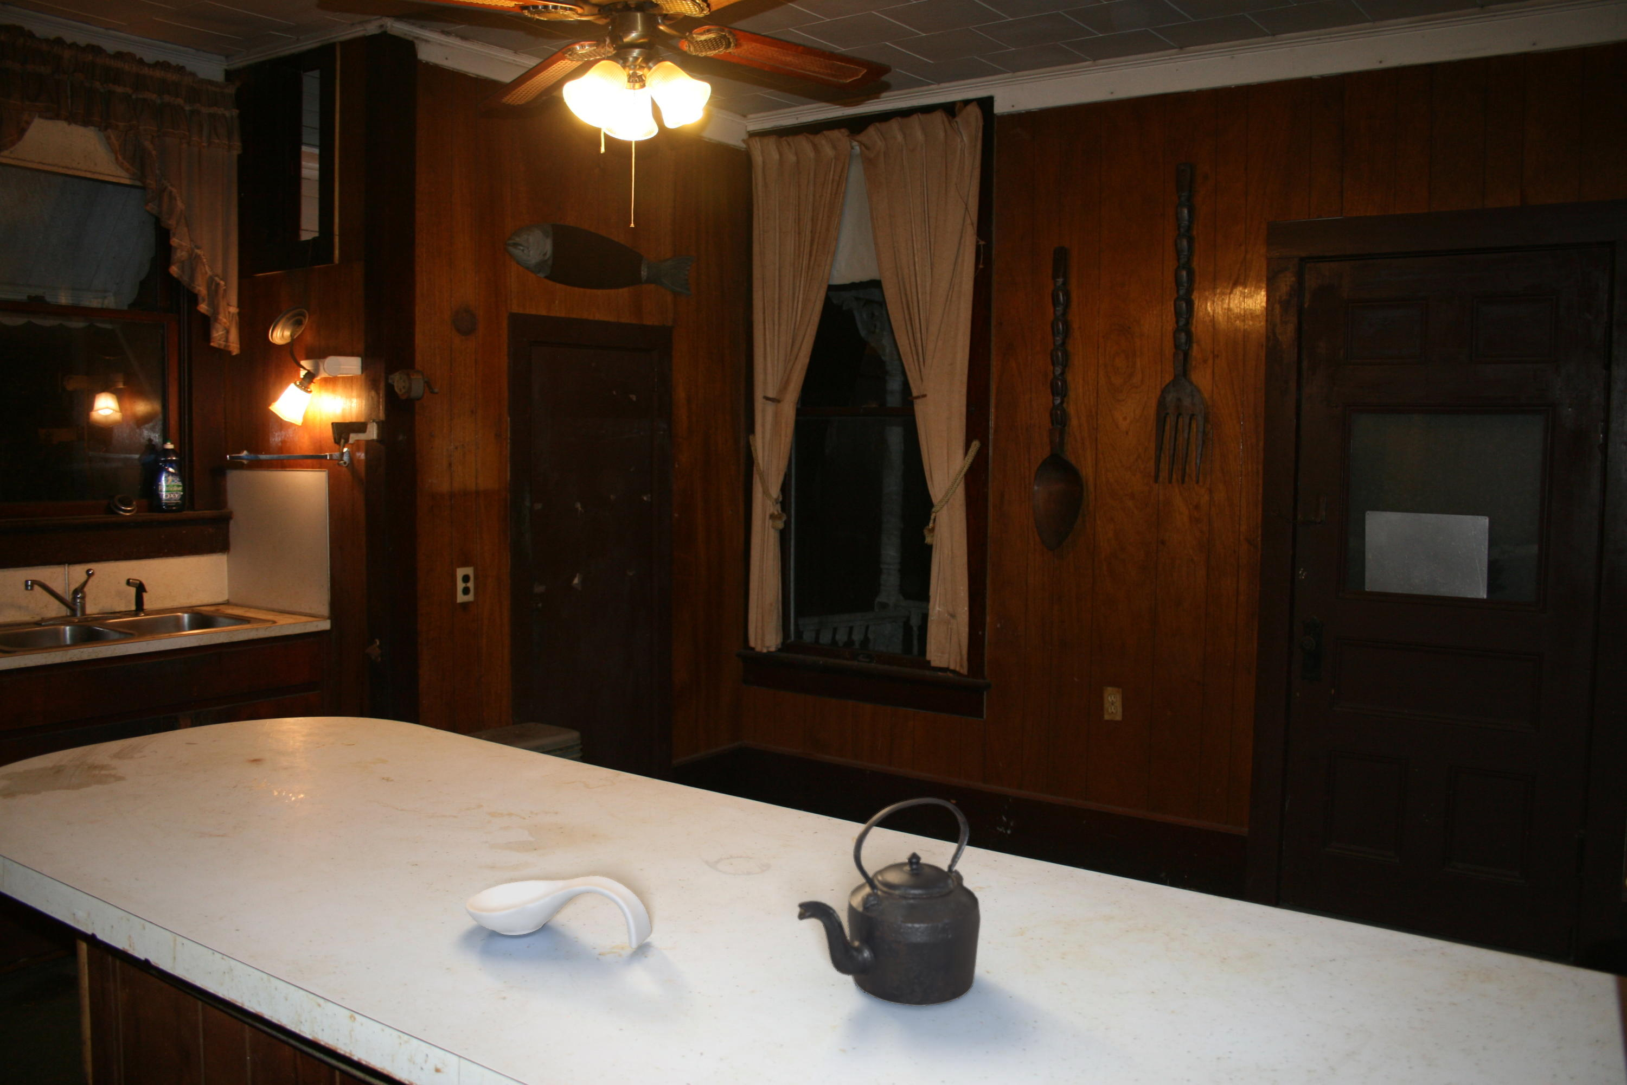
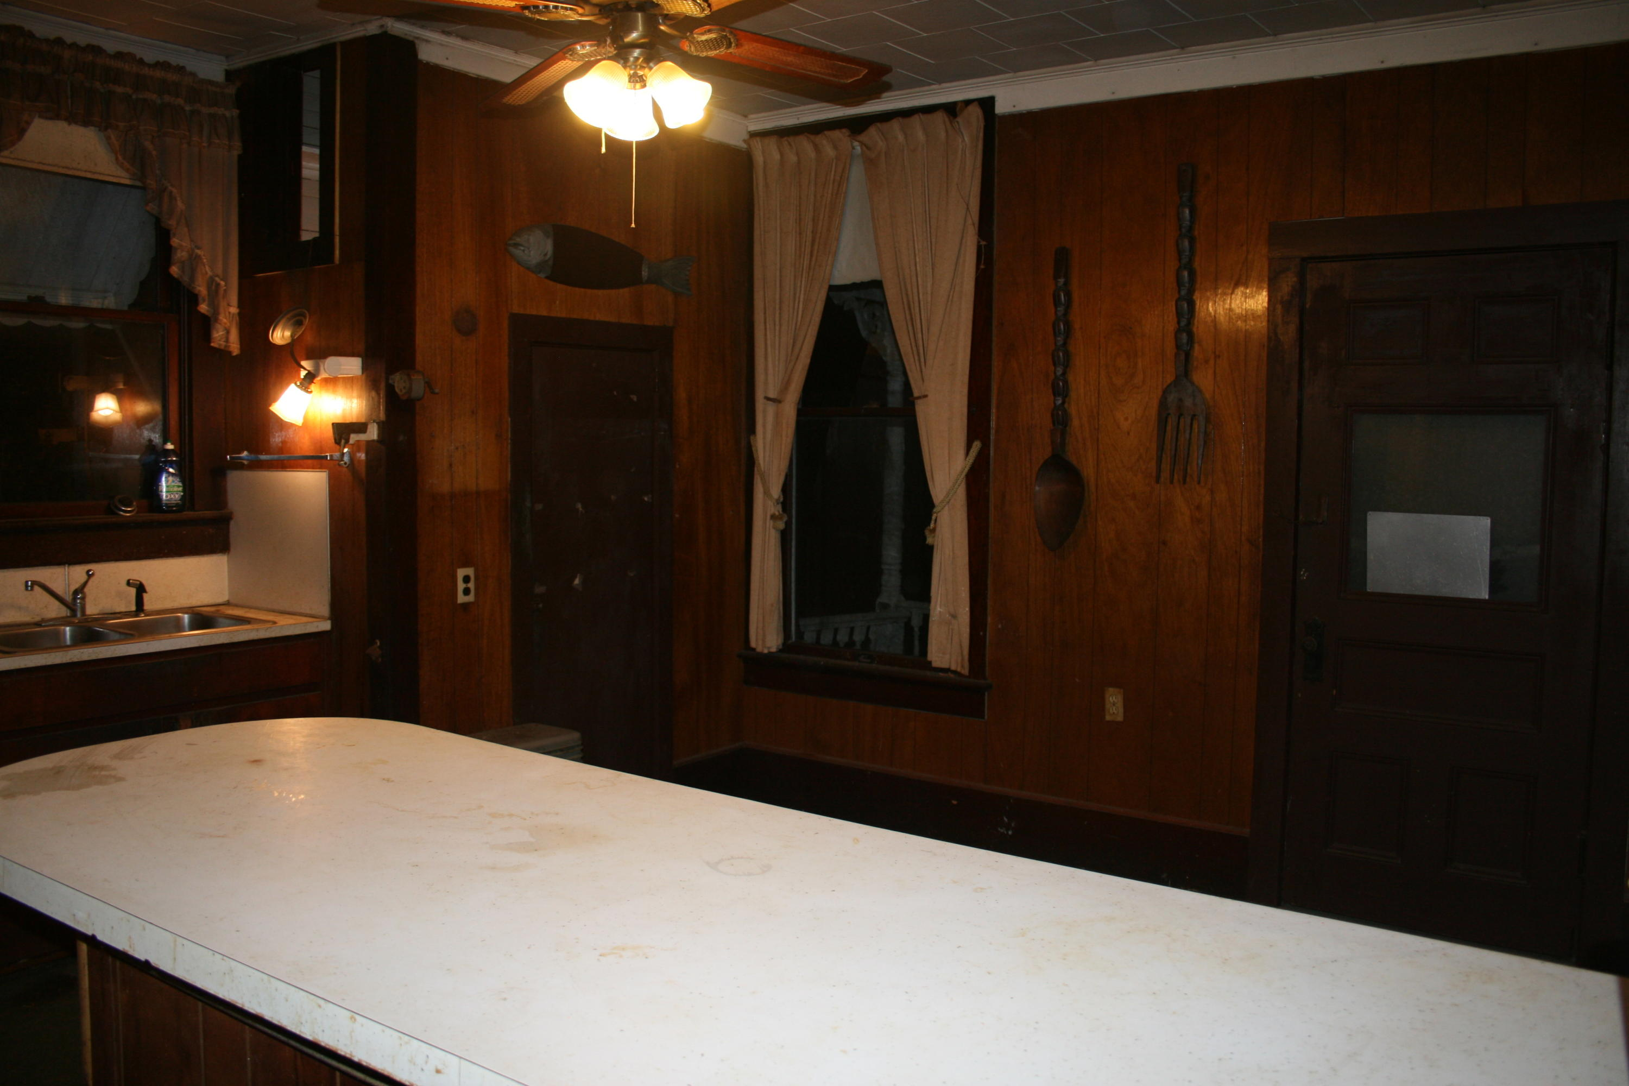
- spoon rest (558, 903)
- kettle (886, 897)
